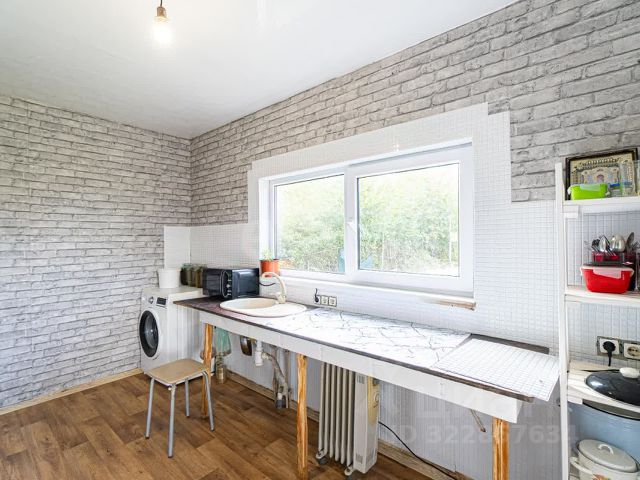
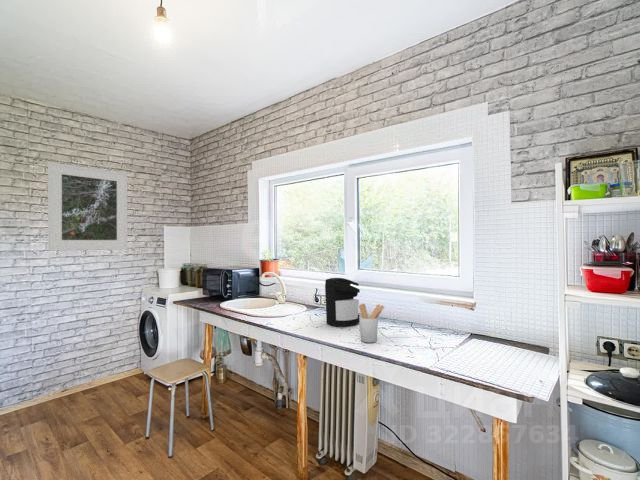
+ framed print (90, 209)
+ utensil holder (372, 322)
+ coffee maker (344, 299)
